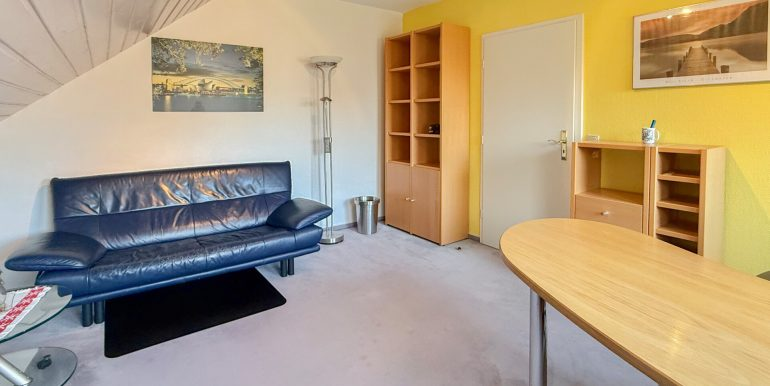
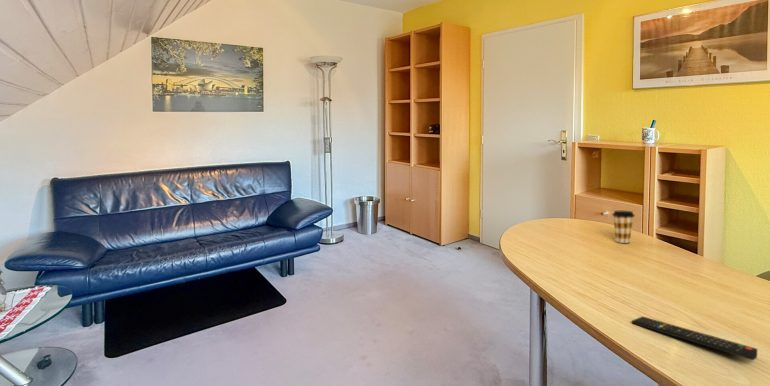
+ remote control (690, 336)
+ coffee cup (623, 226)
